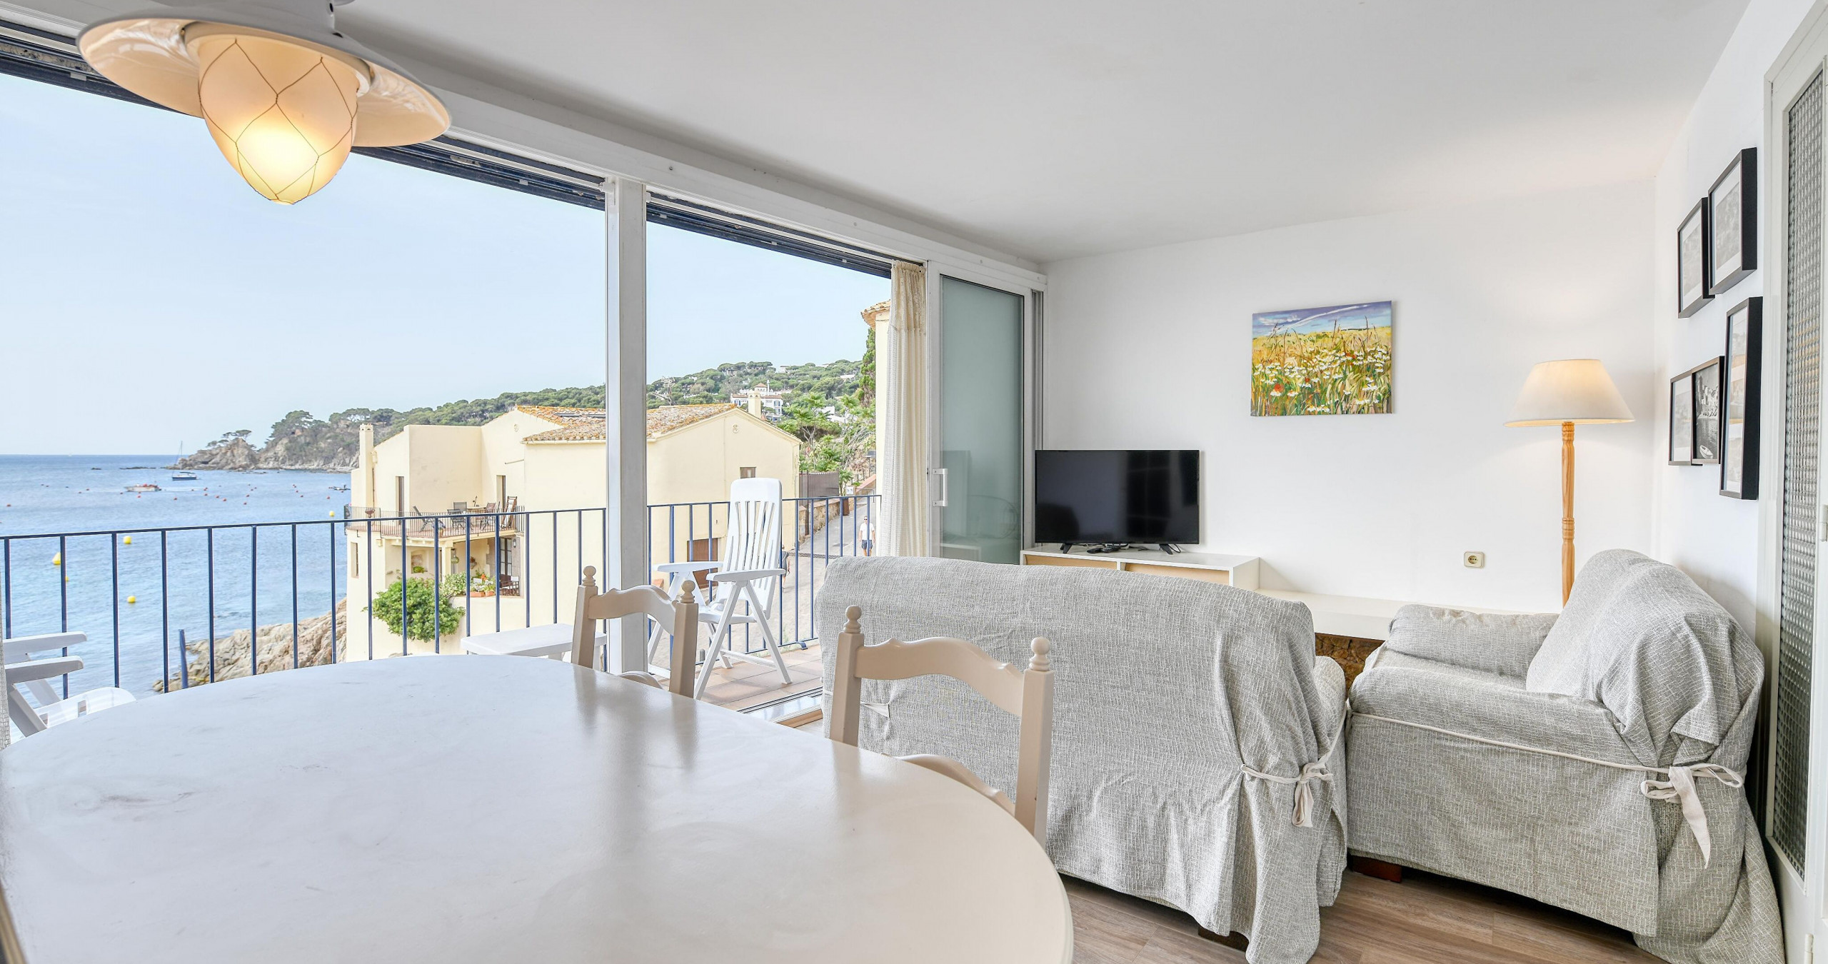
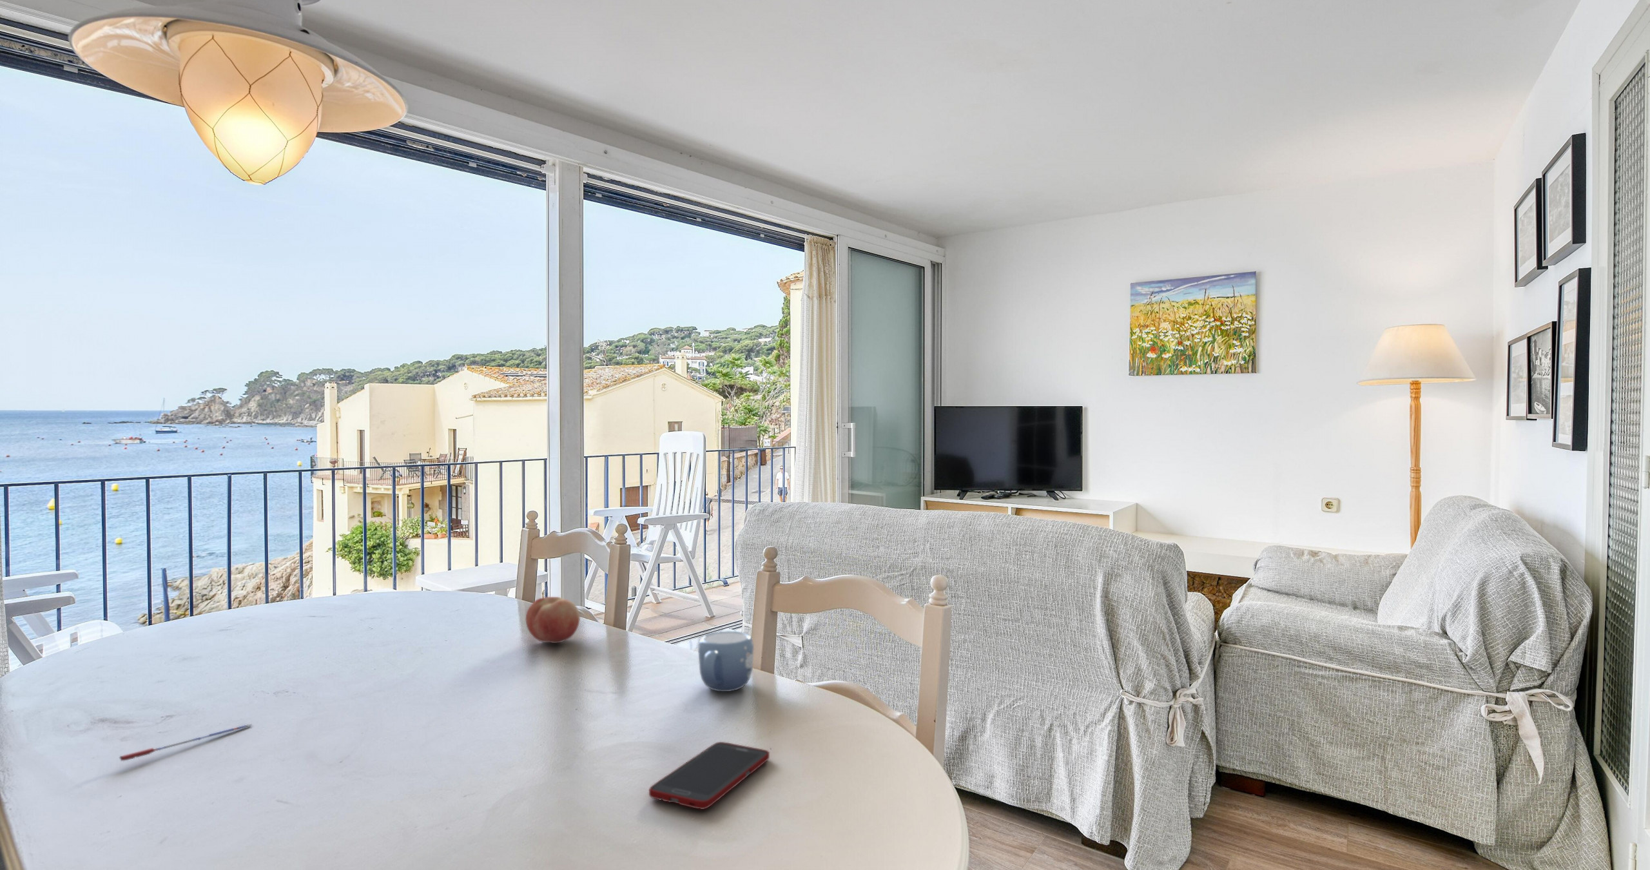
+ pen (190, 740)
+ mug (722, 665)
+ cell phone (713, 773)
+ fruit (553, 619)
